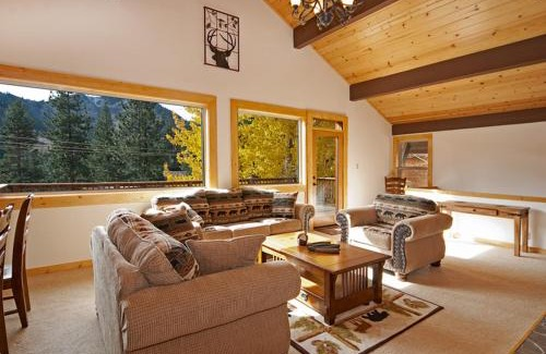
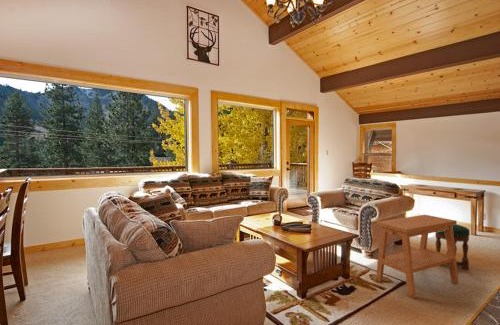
+ stool (454, 245)
+ side table (416, 251)
